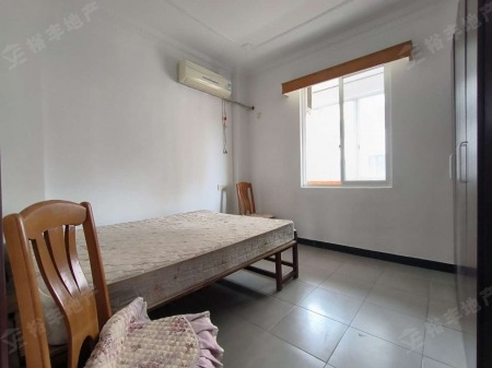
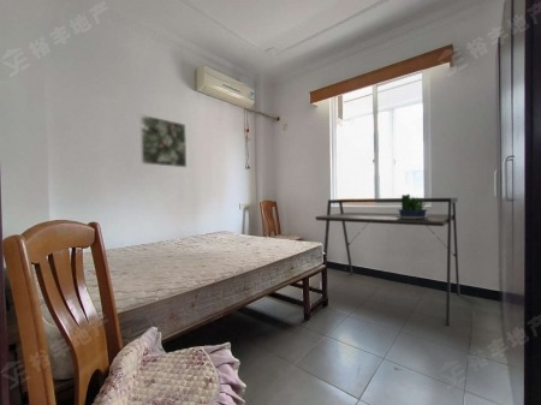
+ desk (385, 222)
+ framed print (165, 142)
+ potted plant (411, 206)
